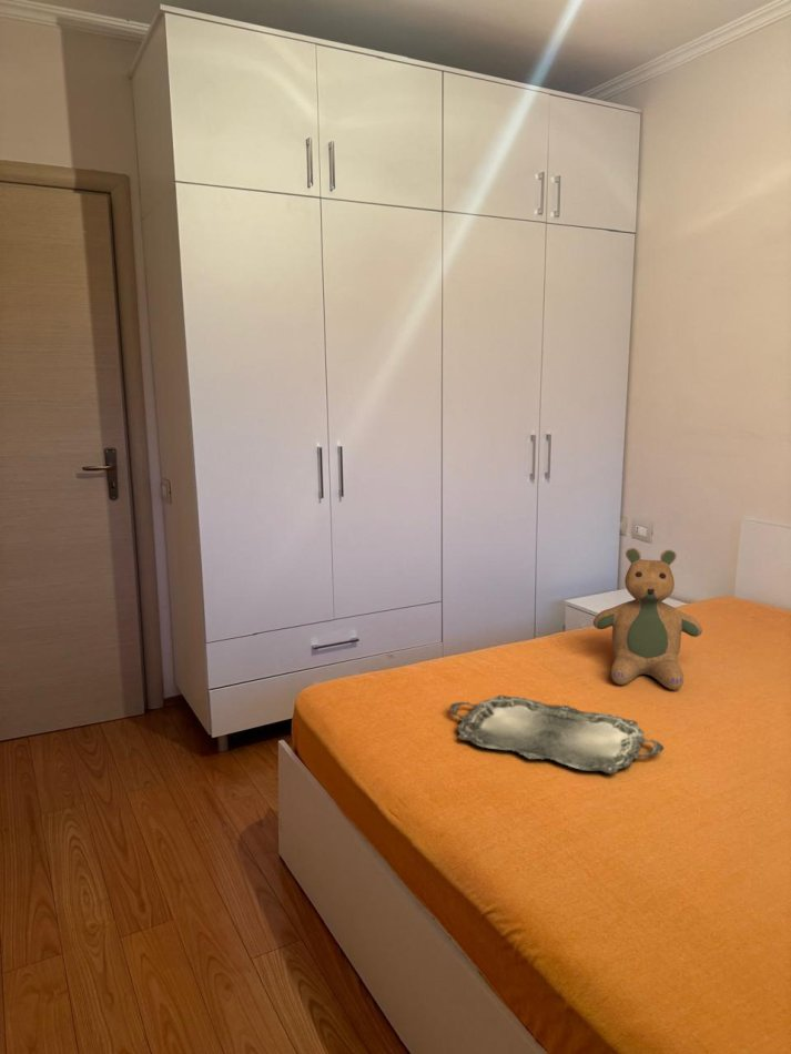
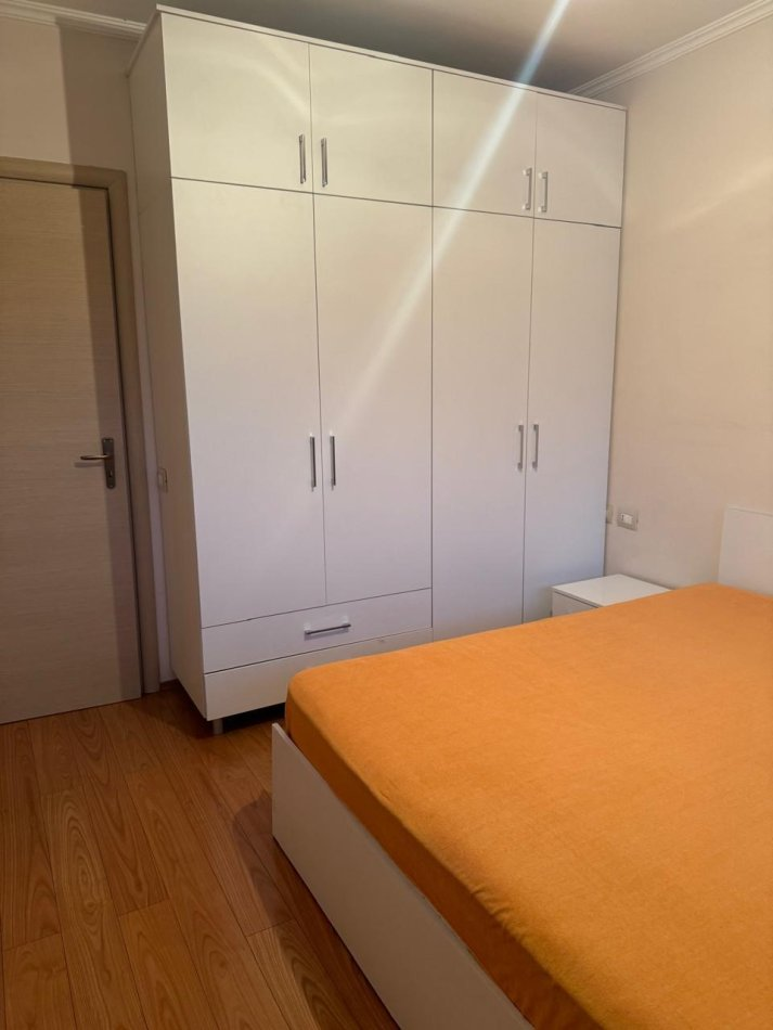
- teddy bear (648, 615)
- serving tray (549, 730)
